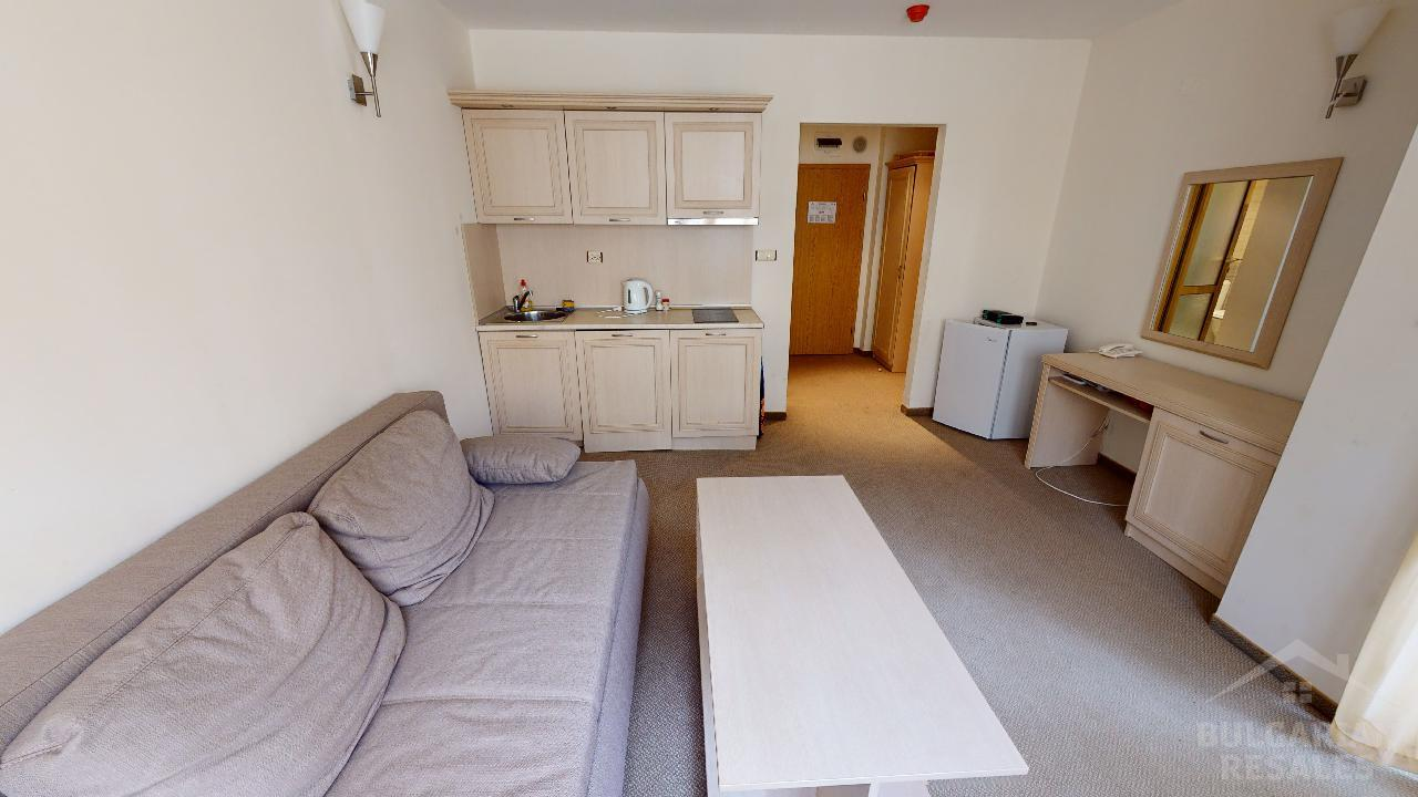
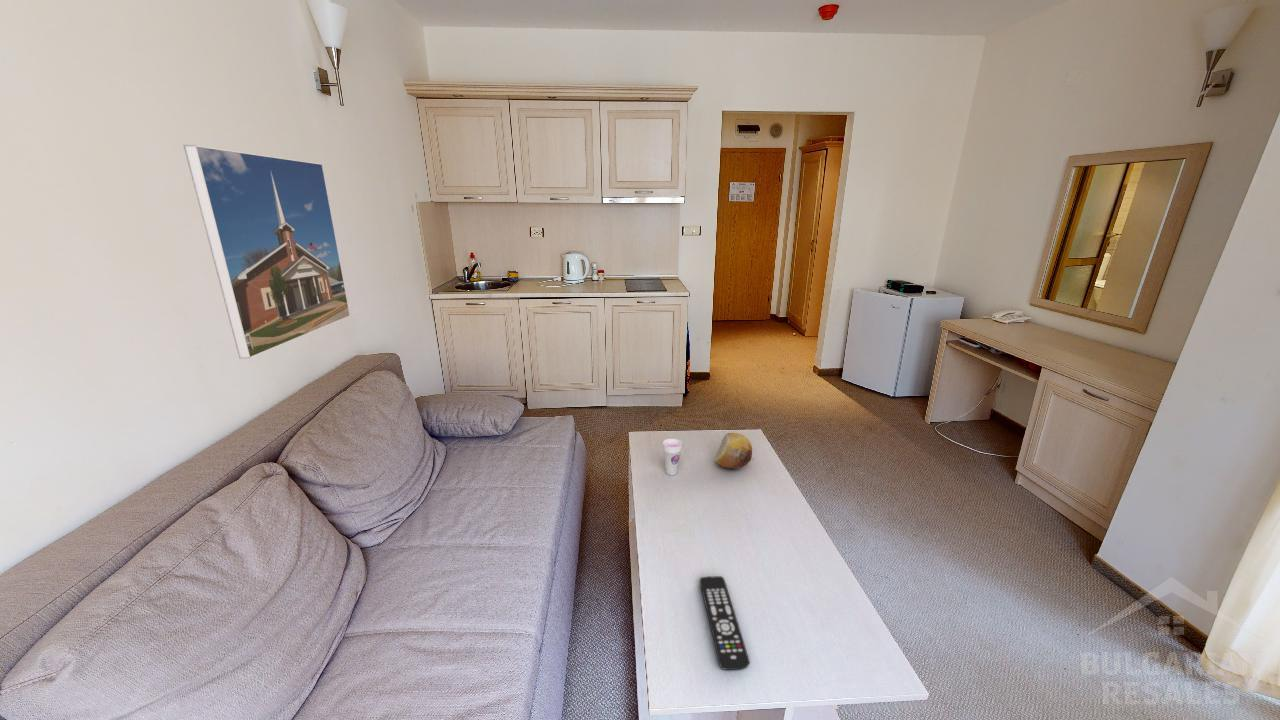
+ fruit (733, 450)
+ cup (671, 457)
+ remote control (721, 618)
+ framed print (285, 249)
